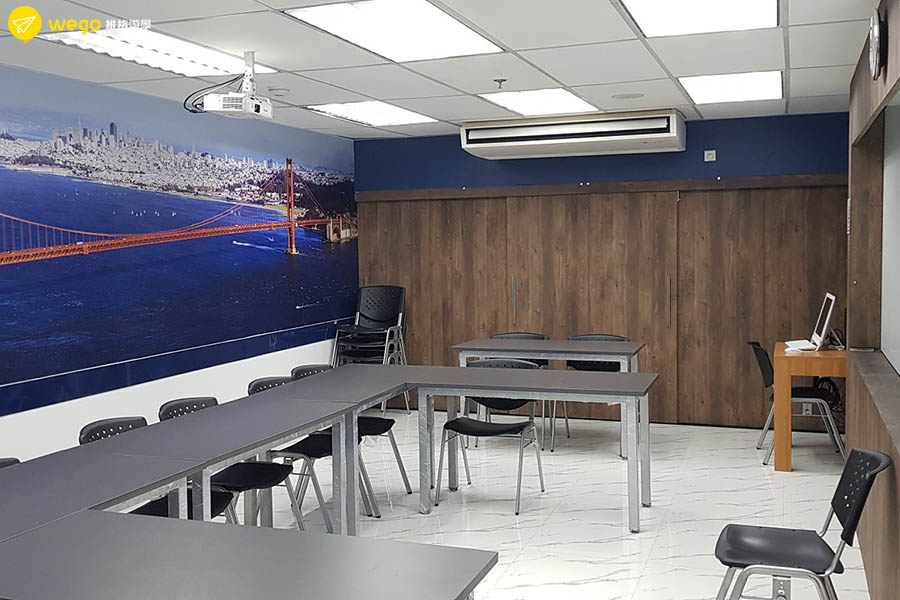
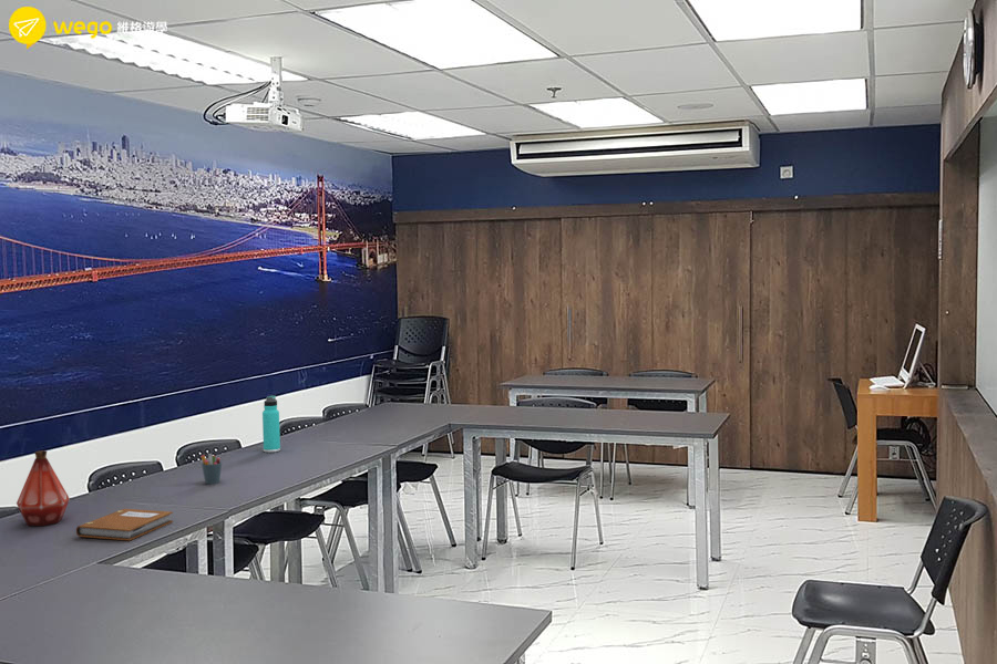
+ bottle (42, 486)
+ pen holder (212, 467)
+ thermos bottle (270, 423)
+ notebook (126, 522)
